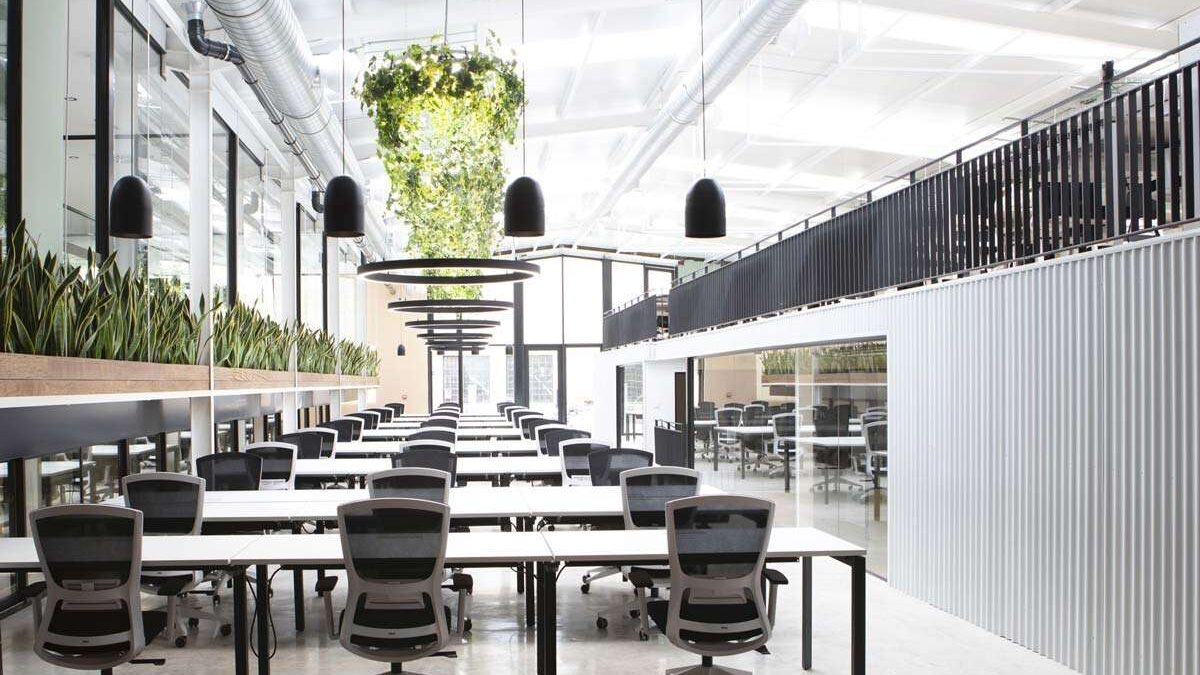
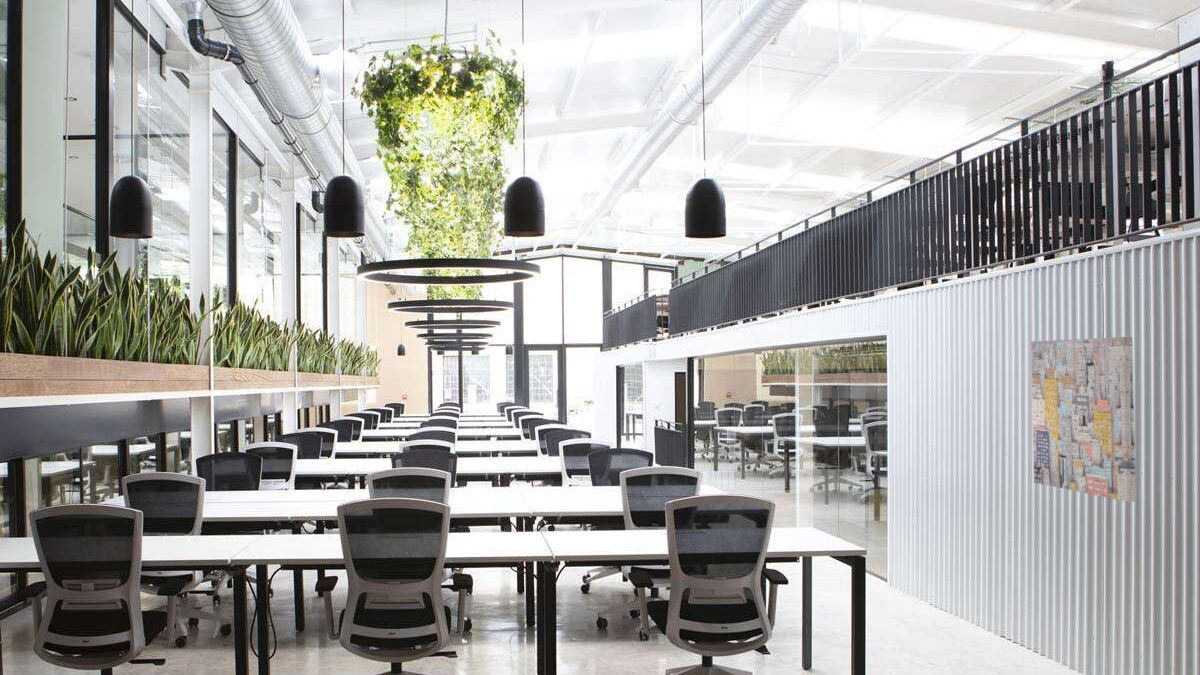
+ wall art (1079, 415)
